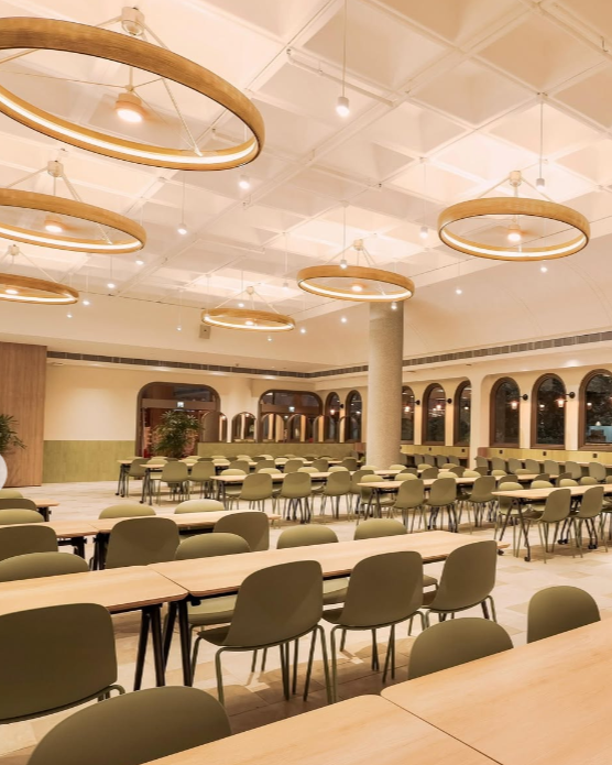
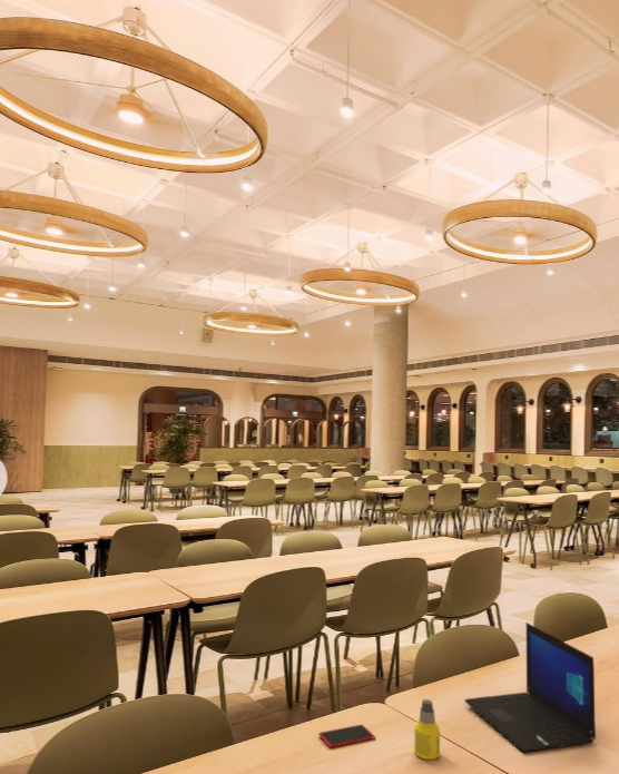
+ laptop (527, 680)
+ smartphone (346, 735)
+ bottle (426, 726)
